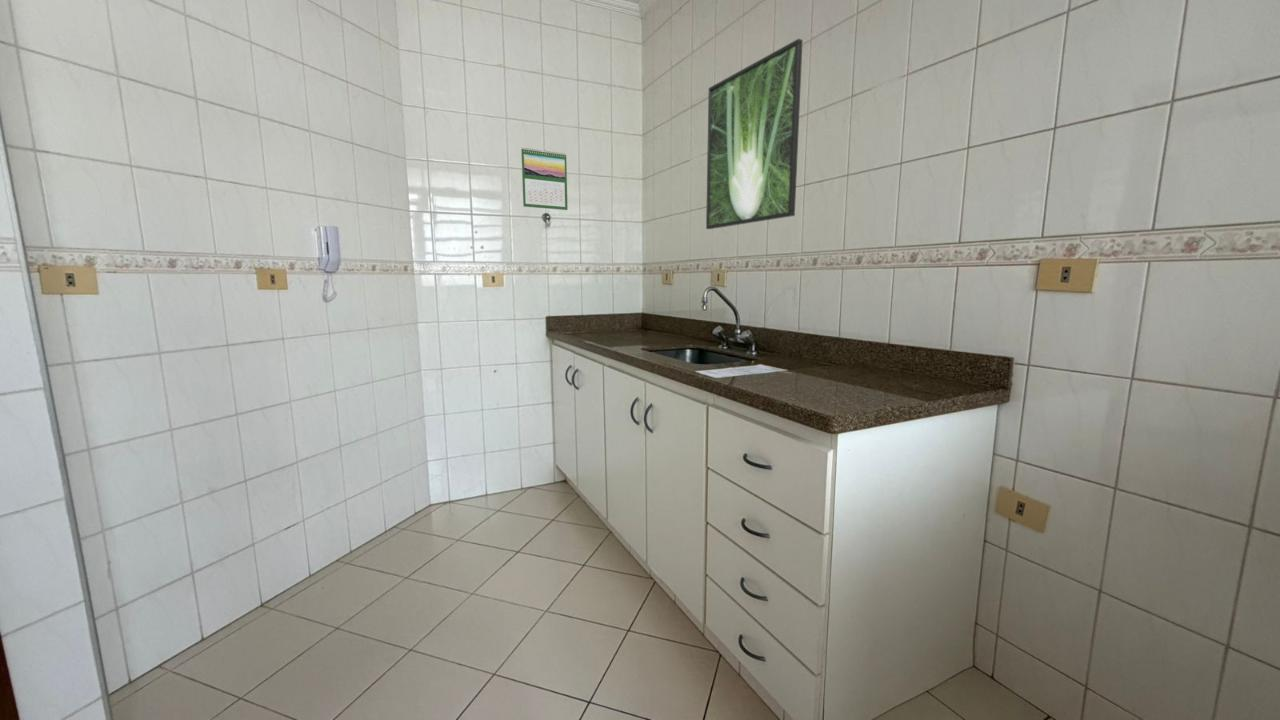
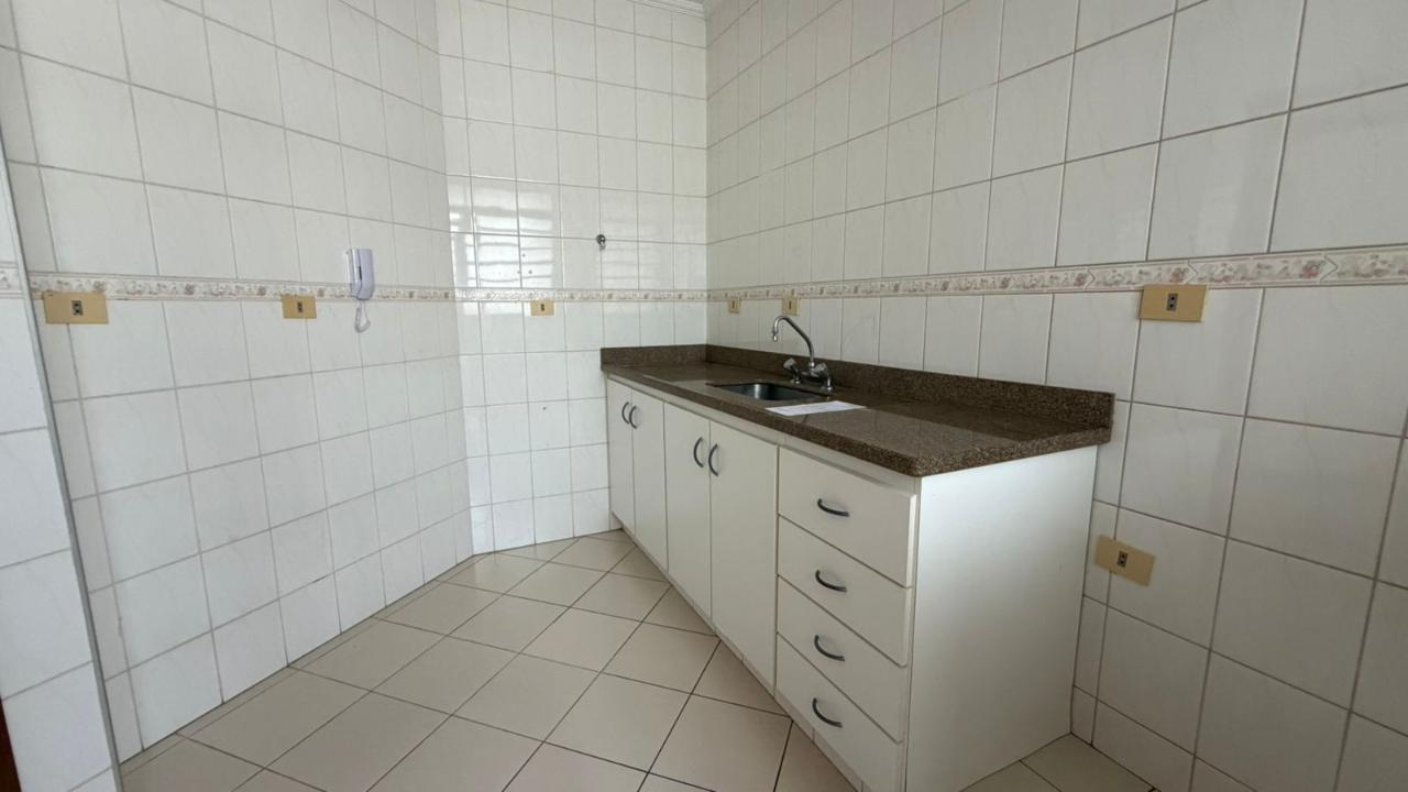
- calendar (545, 179)
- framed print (748, 146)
